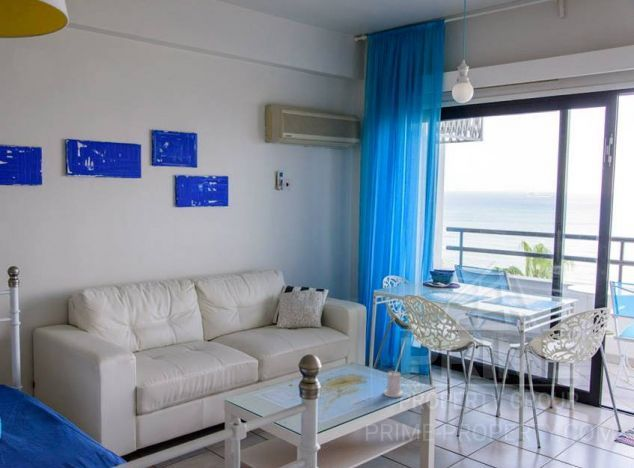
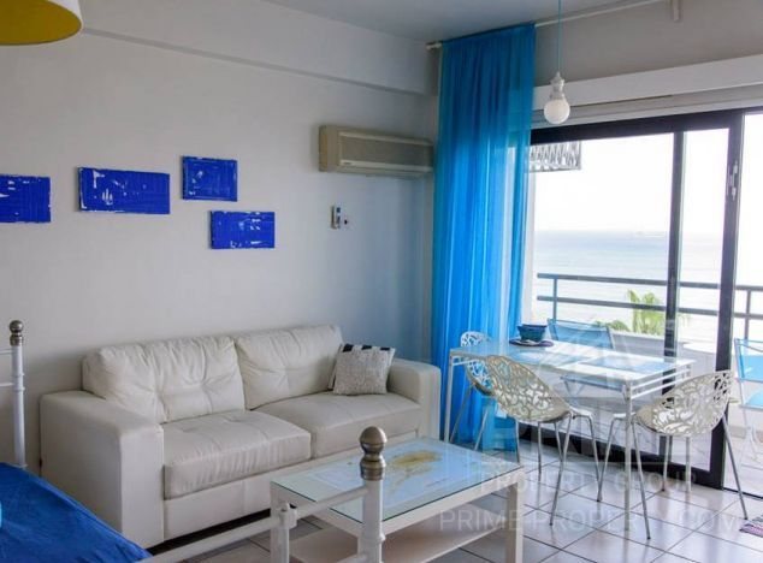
- candle (393, 382)
